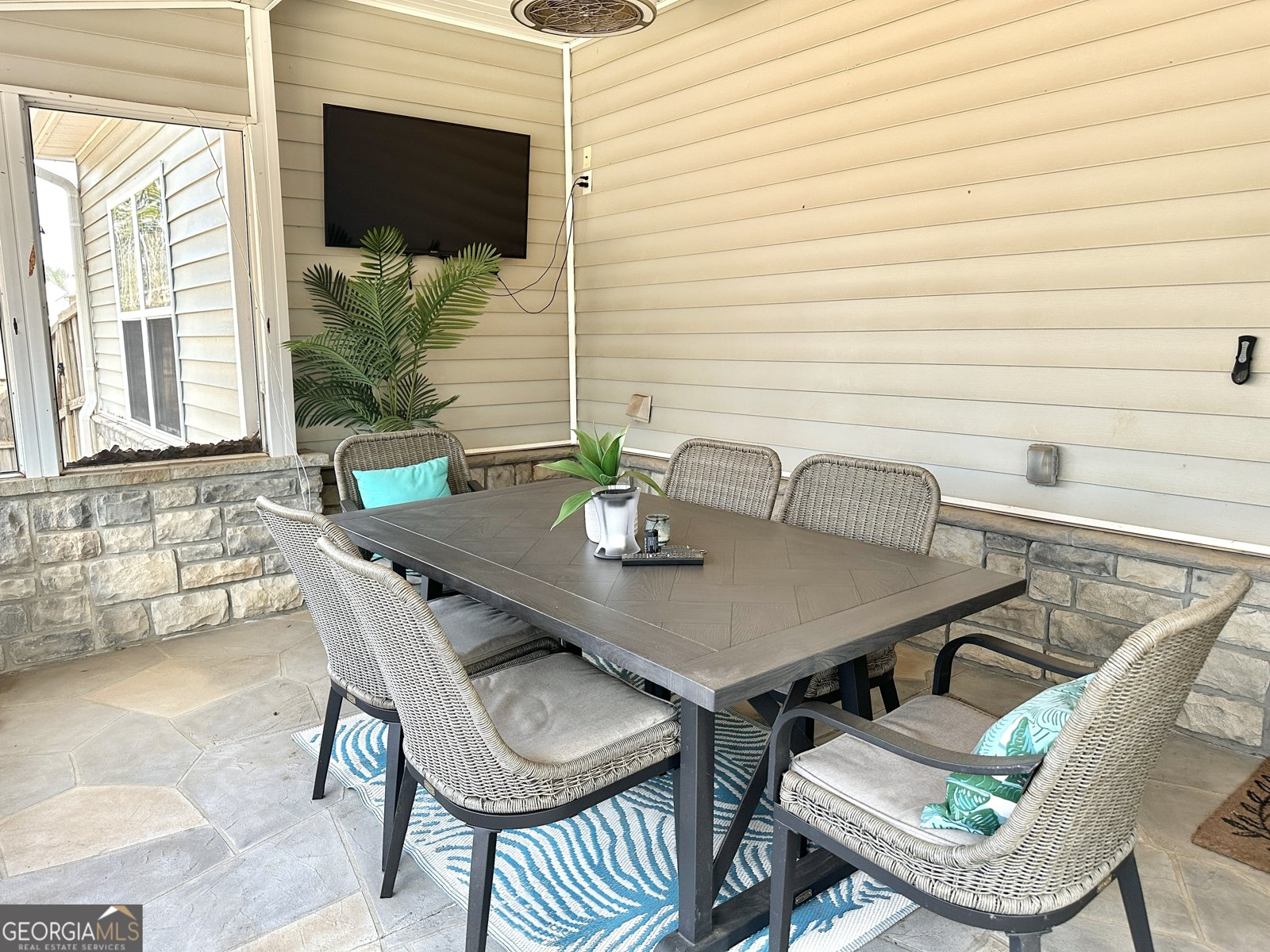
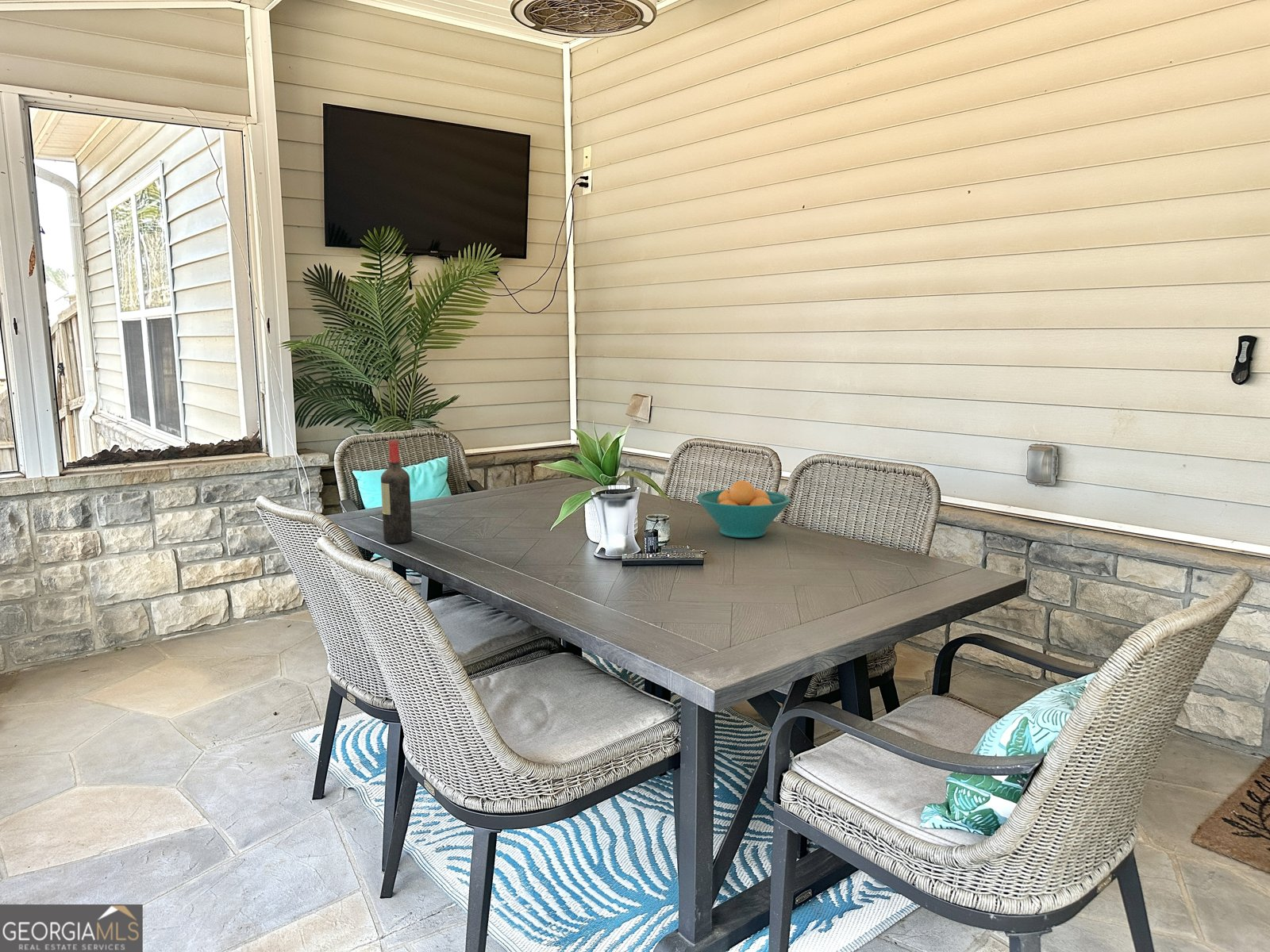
+ fruit bowl (743, 507)
+ wine bottle (395, 490)
